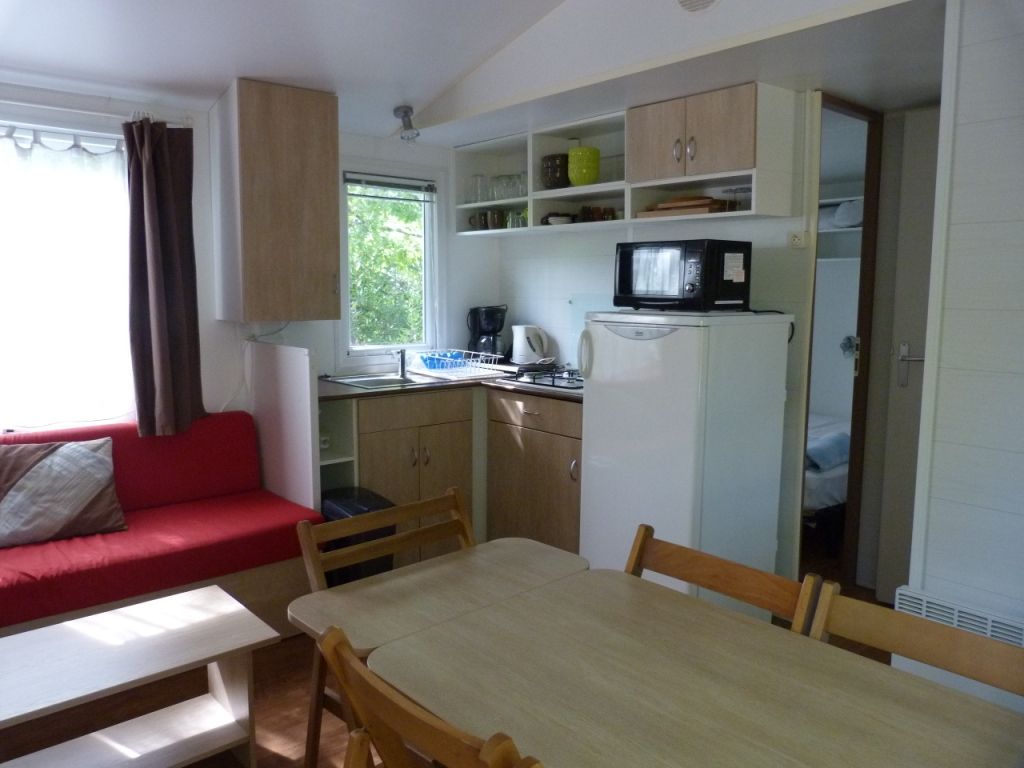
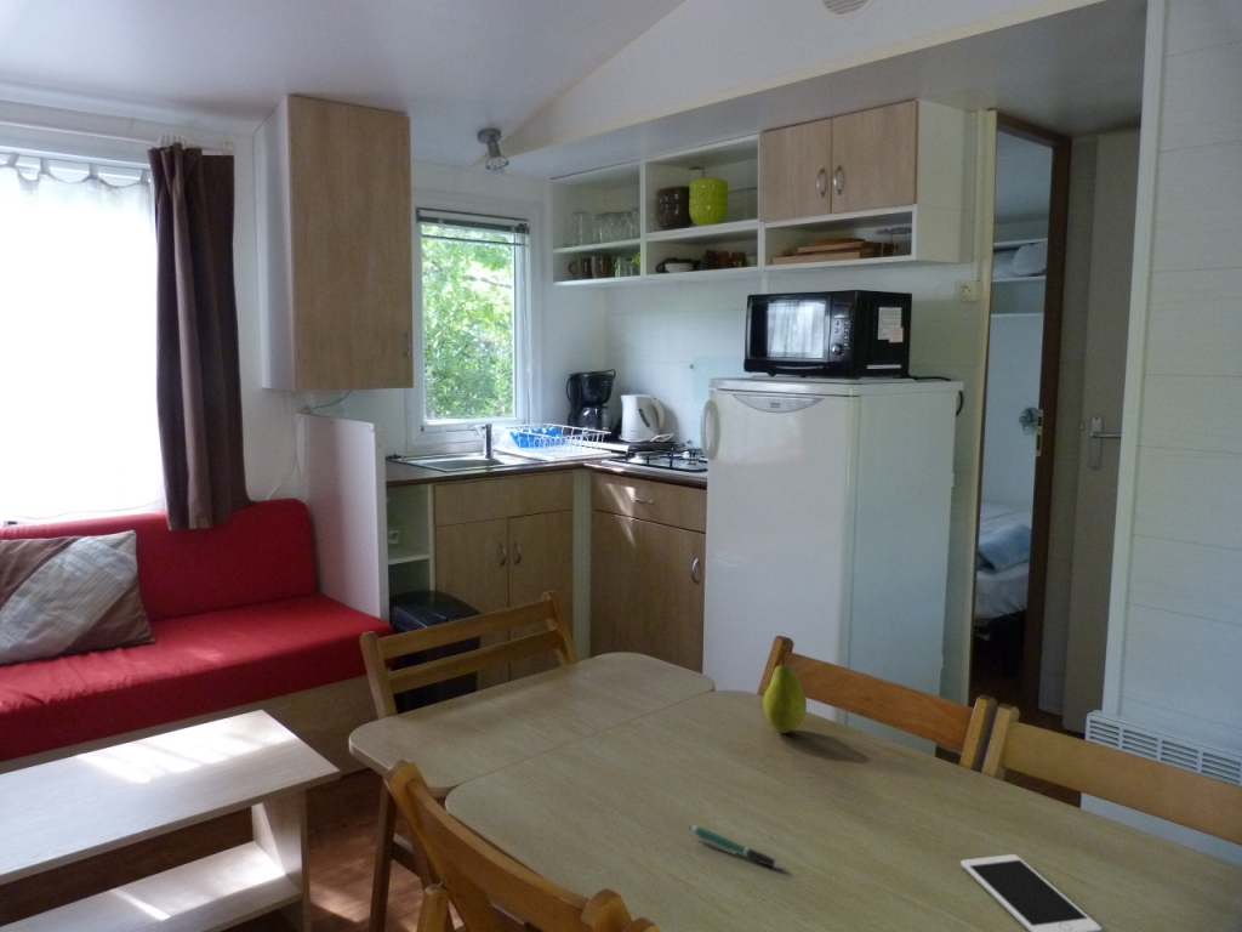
+ pen (735, 846)
+ cell phone (1026, 894)
+ fruit (785, 697)
